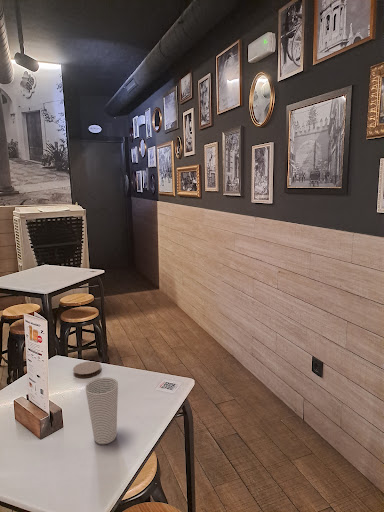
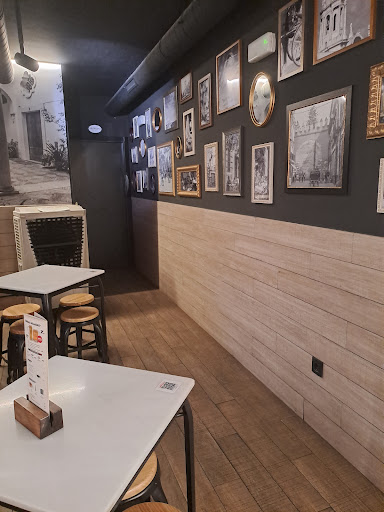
- cup (103, 411)
- coaster (87, 369)
